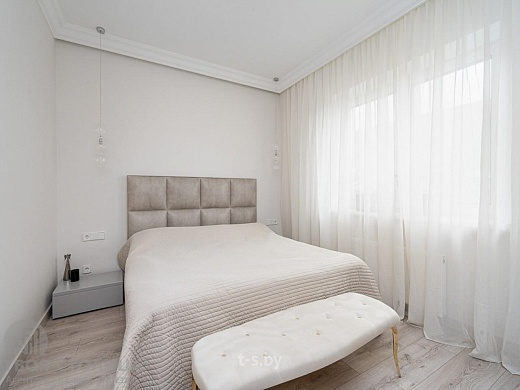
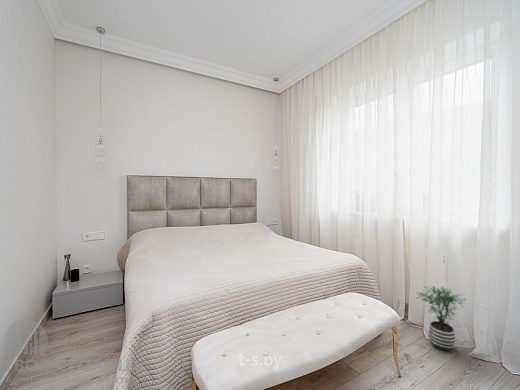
+ potted plant (439, 316)
